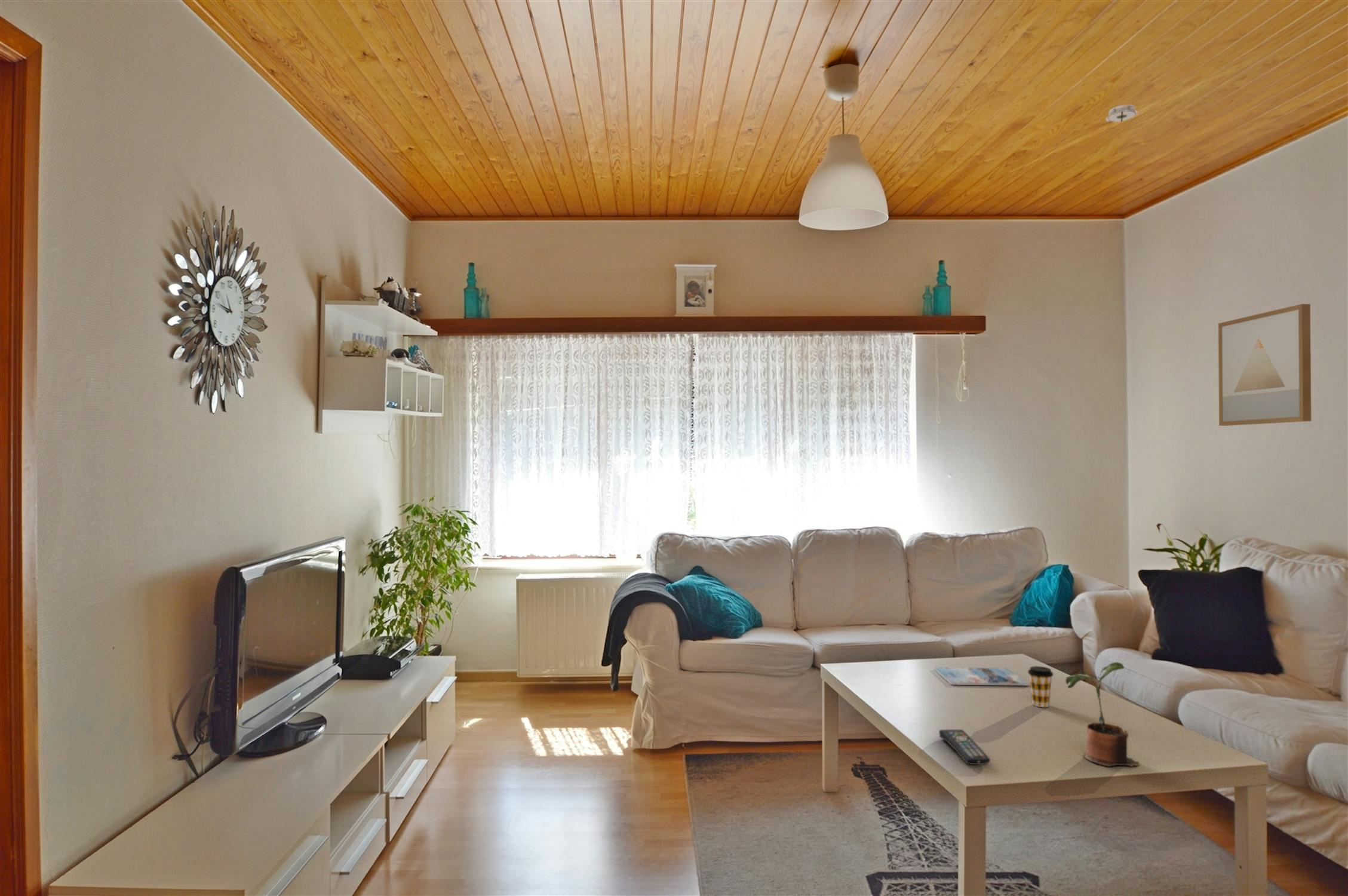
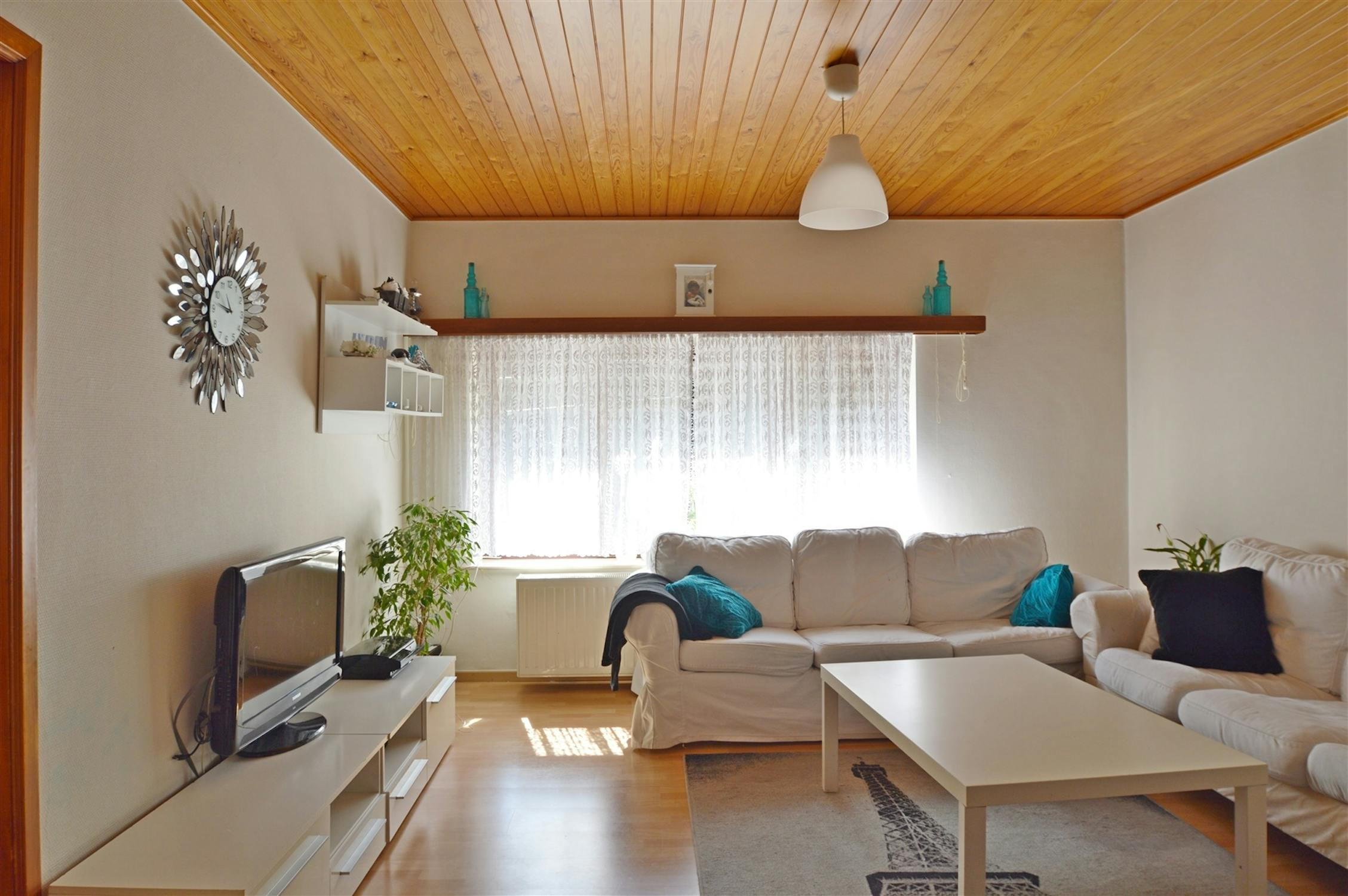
- coffee cup (1040, 686)
- wall art (1261, 369)
- smoke detector (1120, 113)
- magazine (979, 676)
- potted plant (1101, 708)
- remote control (963, 745)
